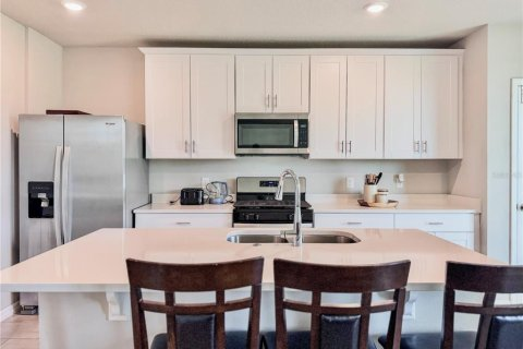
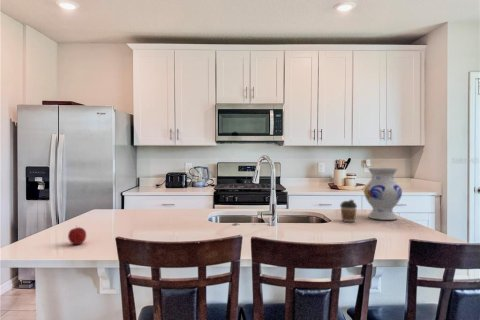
+ vase (382, 193)
+ apple (77, 234)
+ coffee cup (348, 210)
